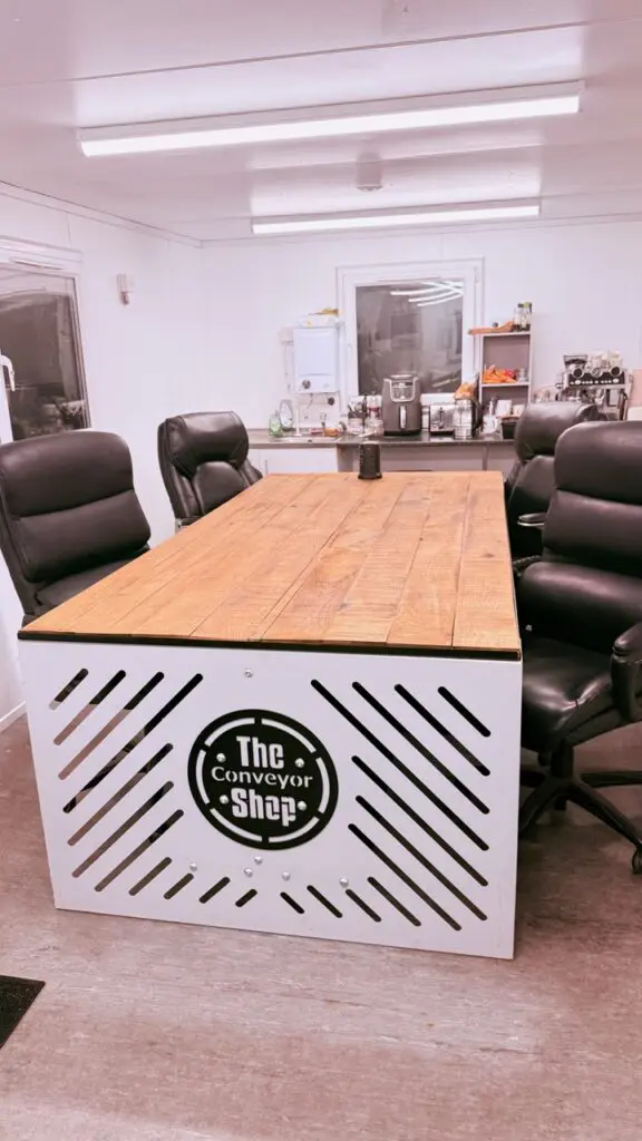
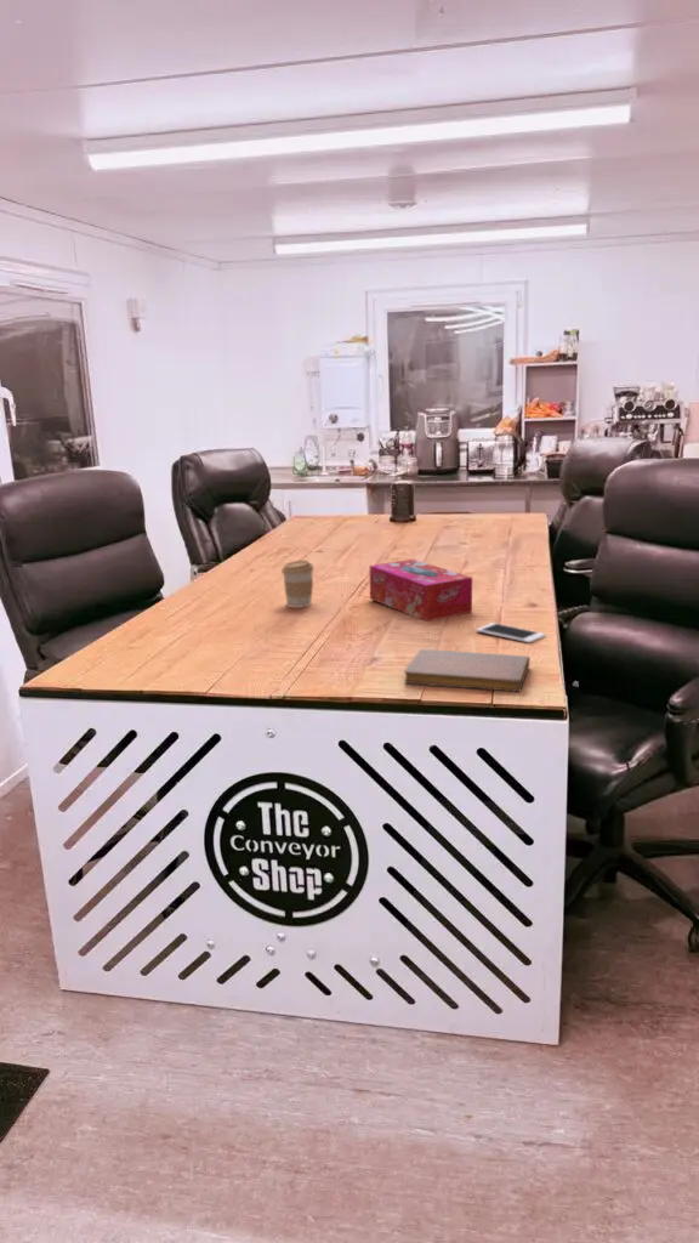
+ notebook (467, 668)
+ coffee cup (297, 584)
+ tissue box (419, 588)
+ cell phone (510, 632)
